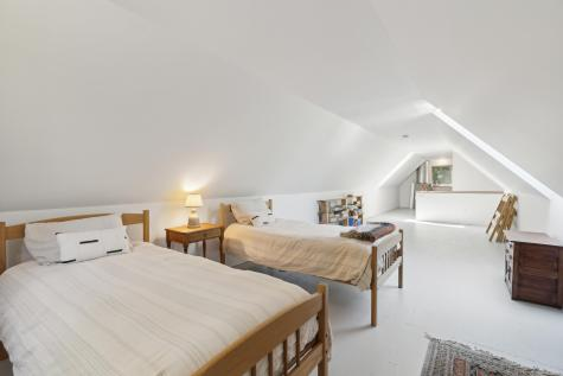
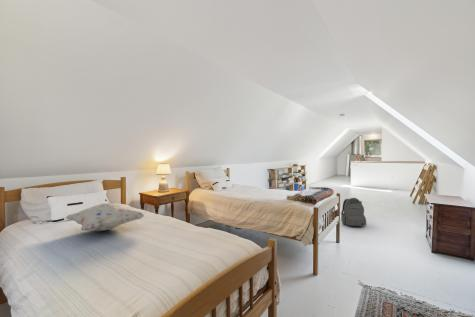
+ backpack (353, 210)
+ decorative pillow (105, 216)
